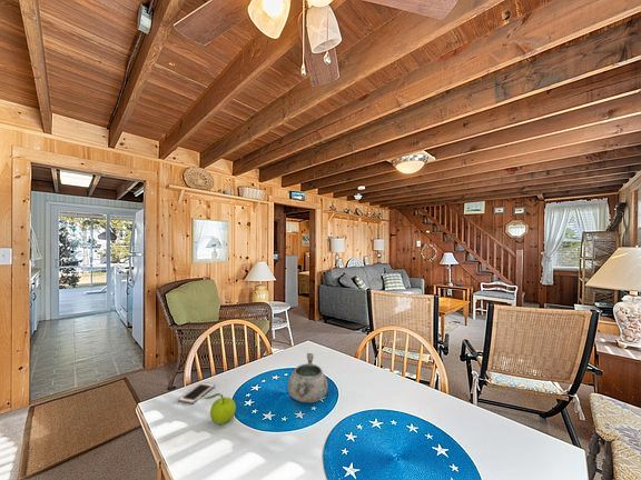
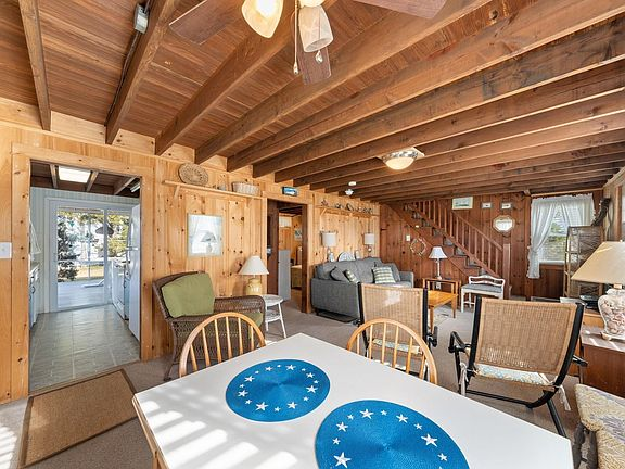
- fruit (218, 407)
- decorative bowl (307, 380)
- cell phone (197, 392)
